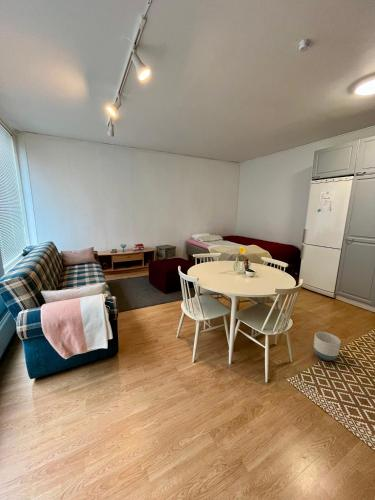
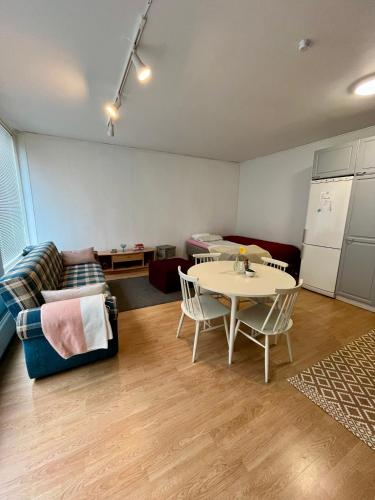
- planter (325, 347)
